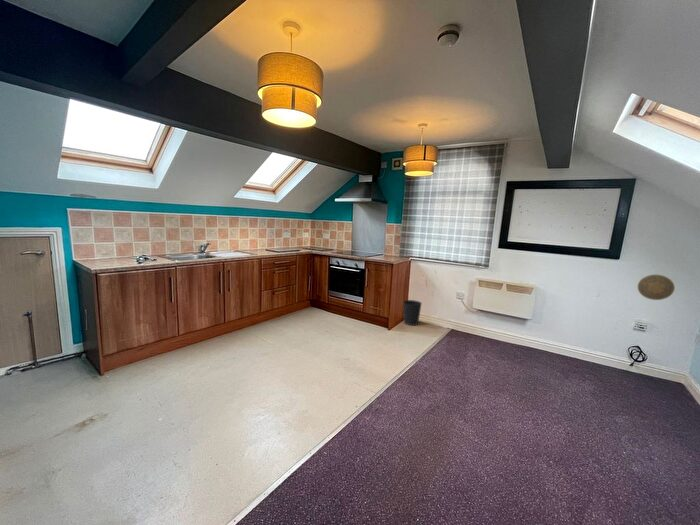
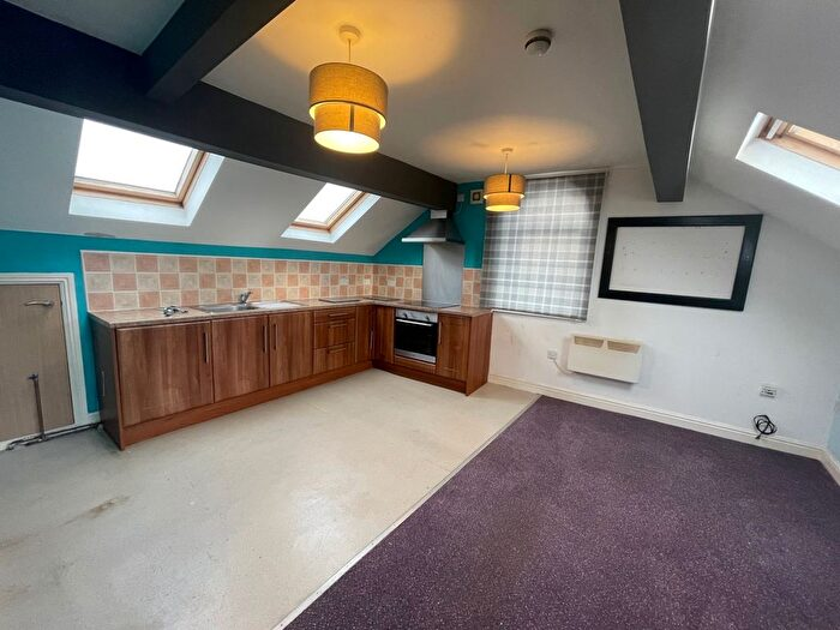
- wastebasket (411, 312)
- decorative plate (655, 287)
